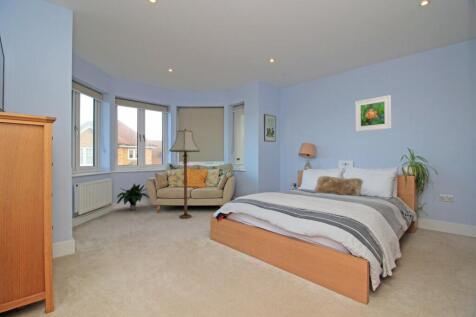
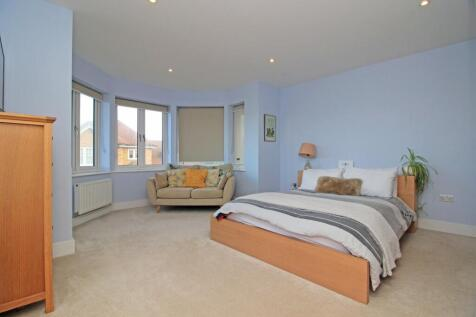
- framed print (372, 114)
- potted plant (134, 196)
- floor lamp (185, 172)
